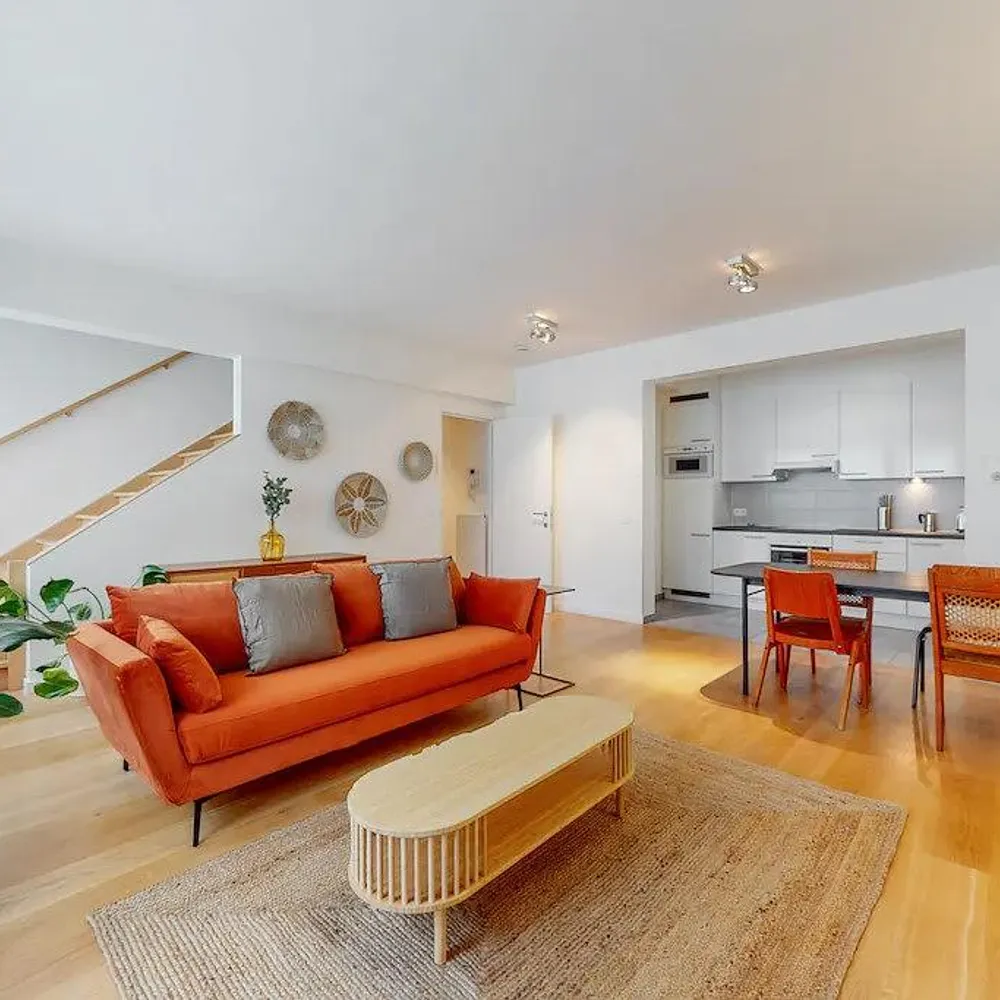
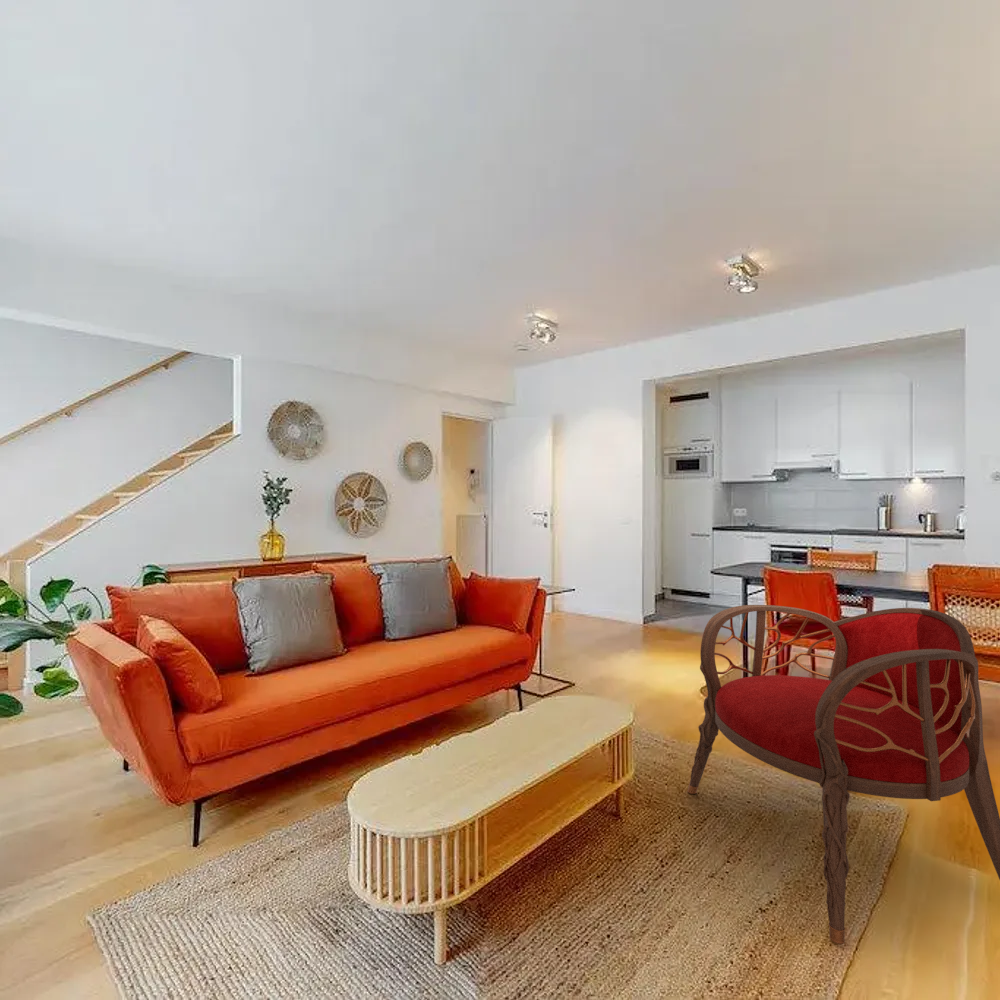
+ armchair (836, 727)
